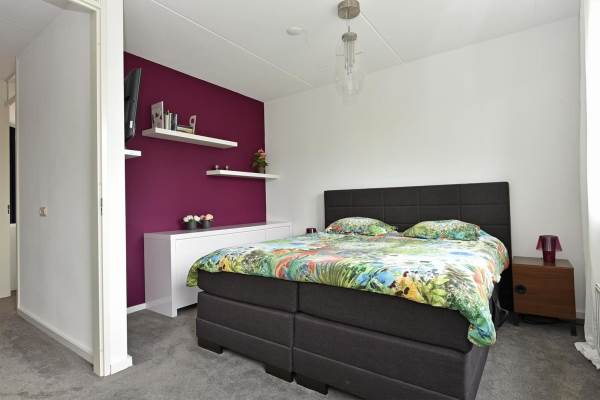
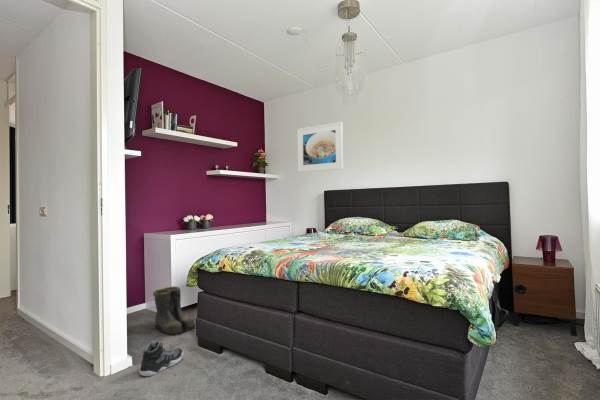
+ boots (173, 309)
+ sneaker (163, 352)
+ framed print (319, 148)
